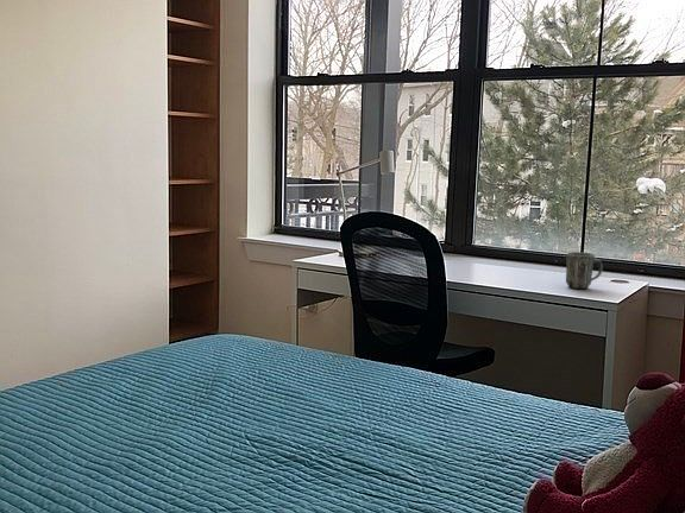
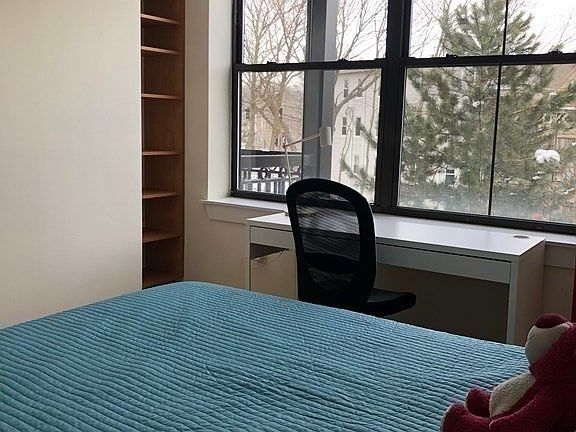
- mug (583, 270)
